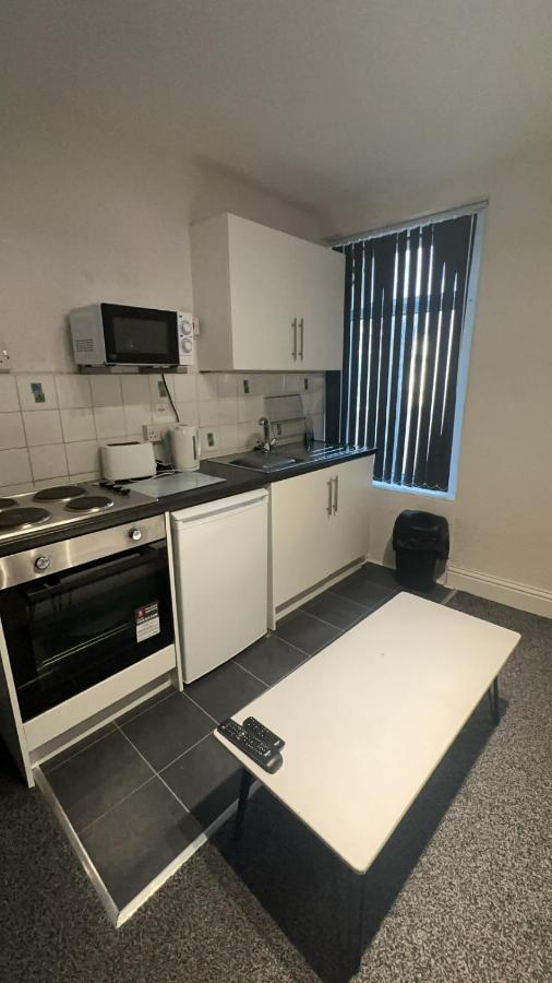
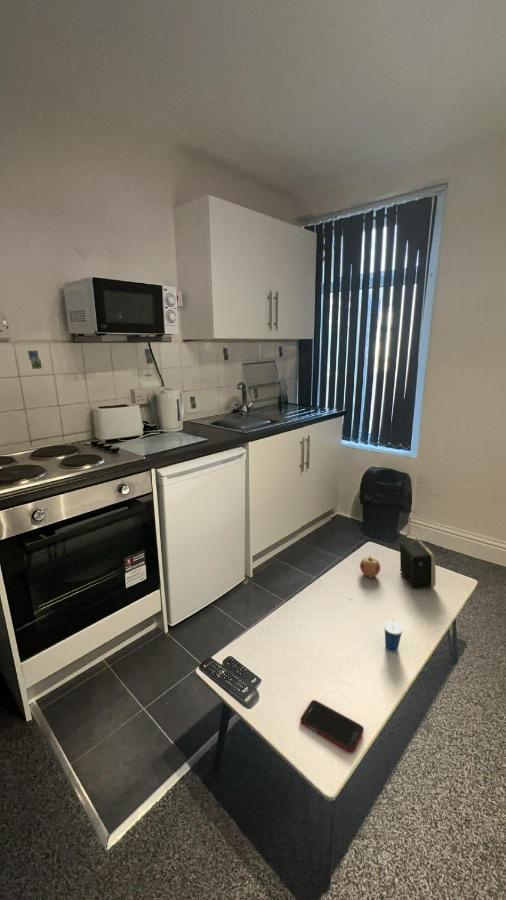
+ speaker (416, 563)
+ fruit (370, 566)
+ cell phone (331, 724)
+ cup (392, 631)
